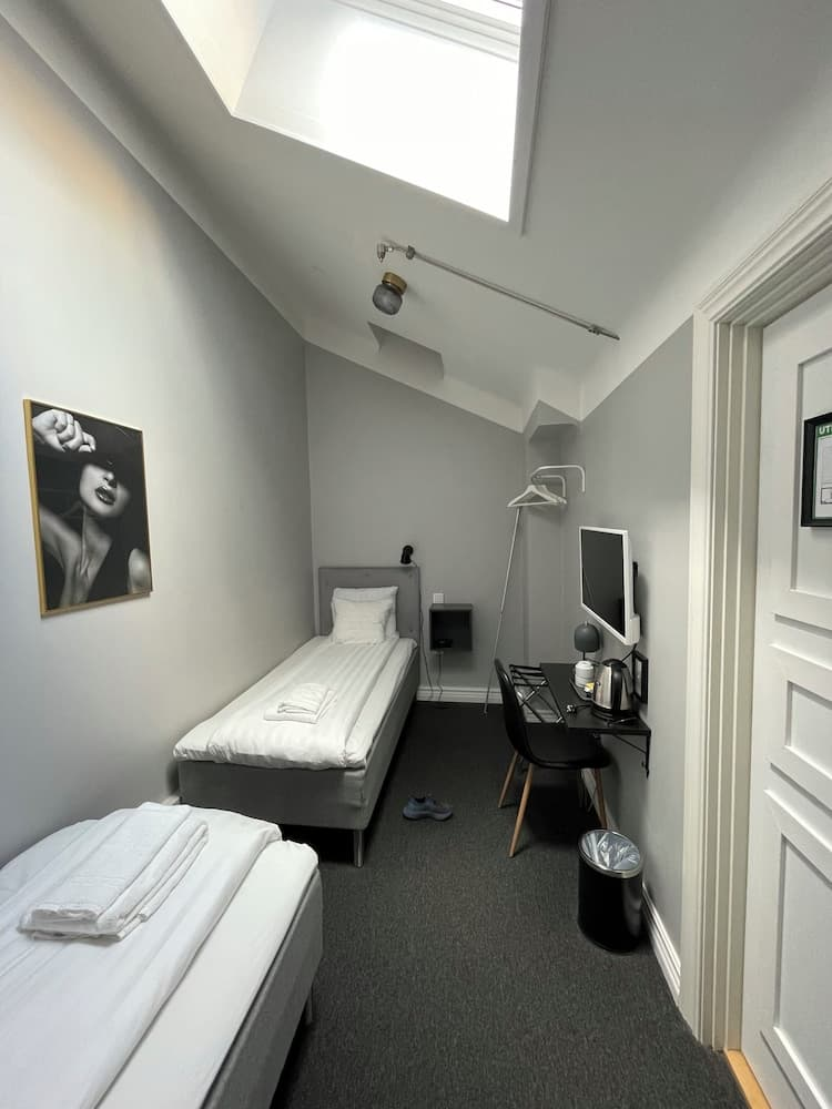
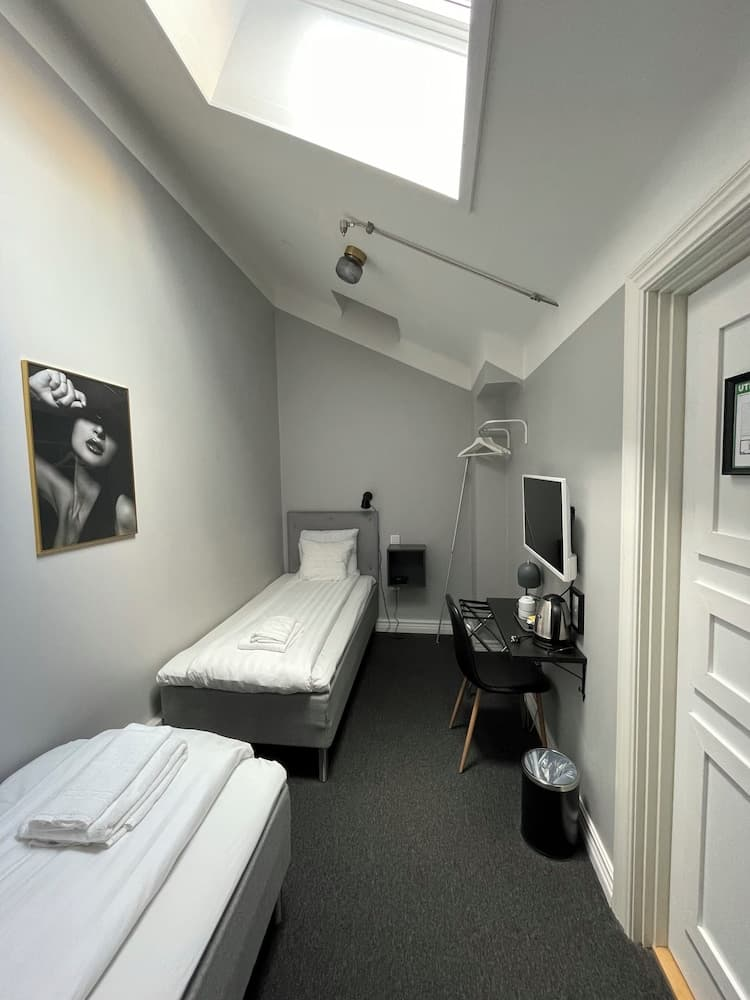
- shoe (428, 803)
